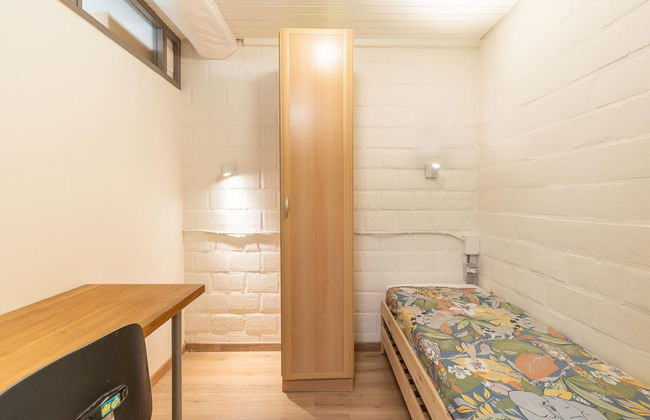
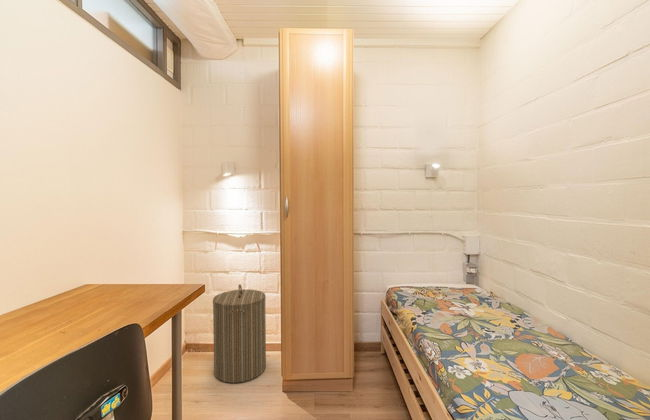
+ laundry hamper (240, 327)
